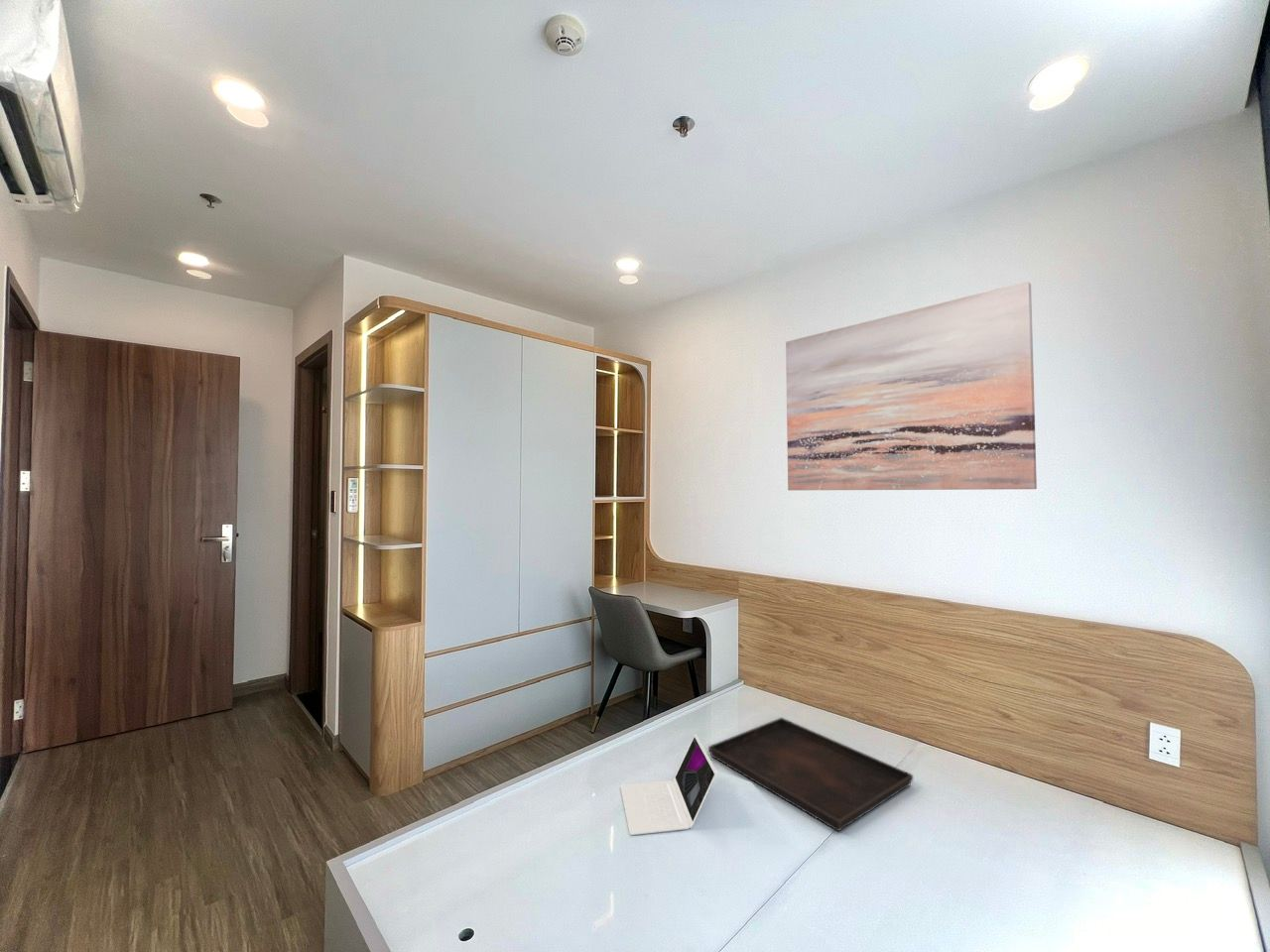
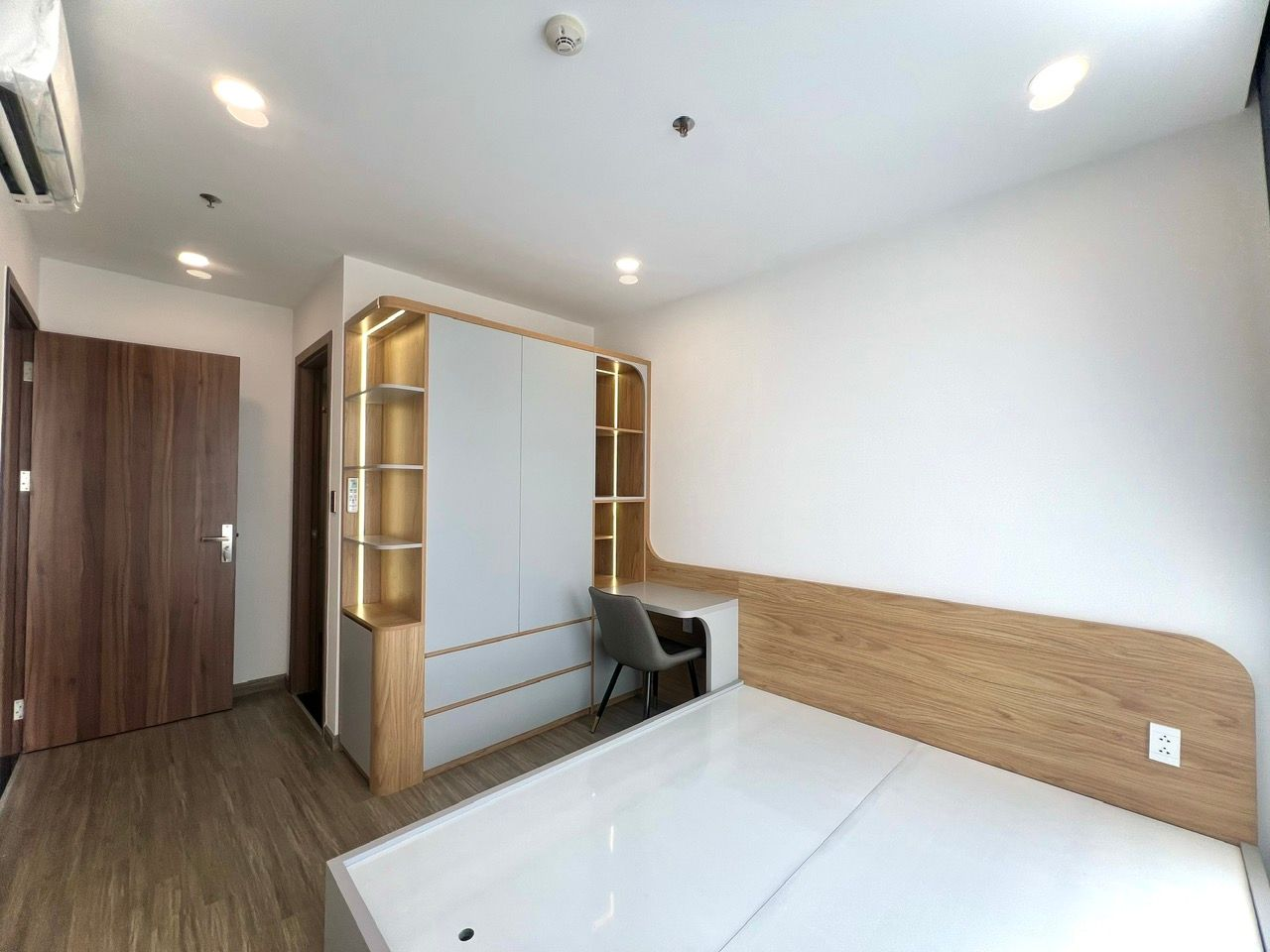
- wall art (890, 403)
- laptop (666, 780)
- serving tray (805, 765)
